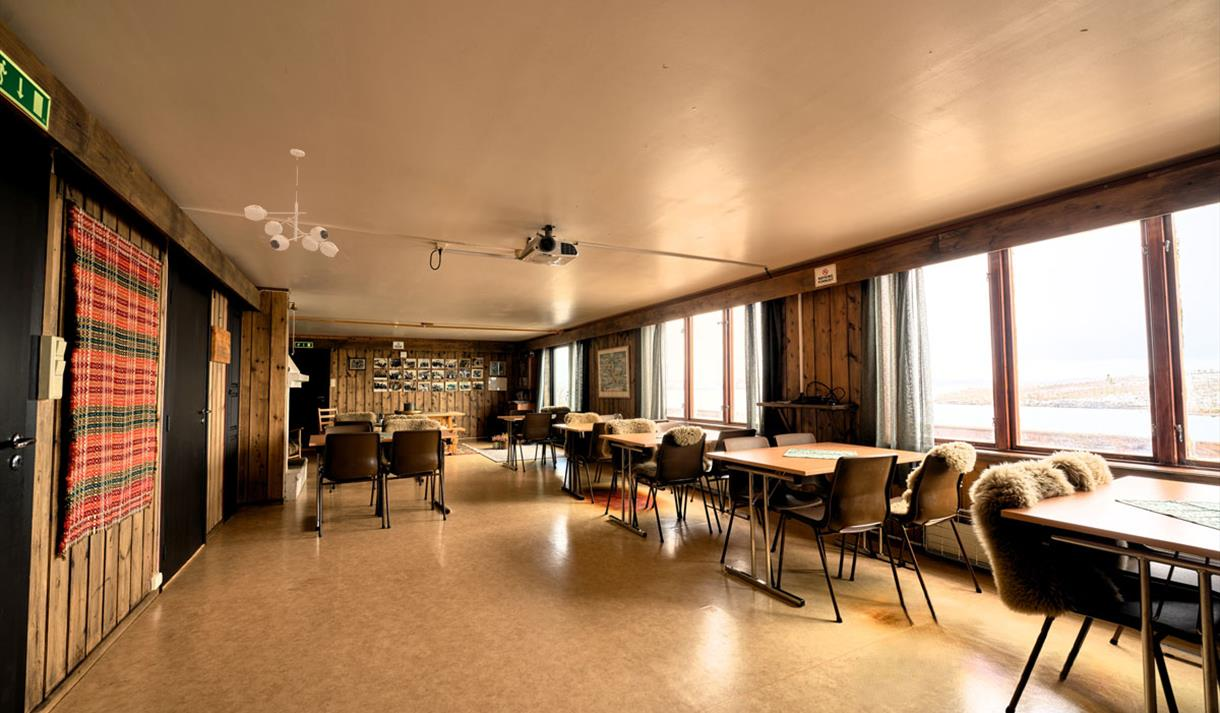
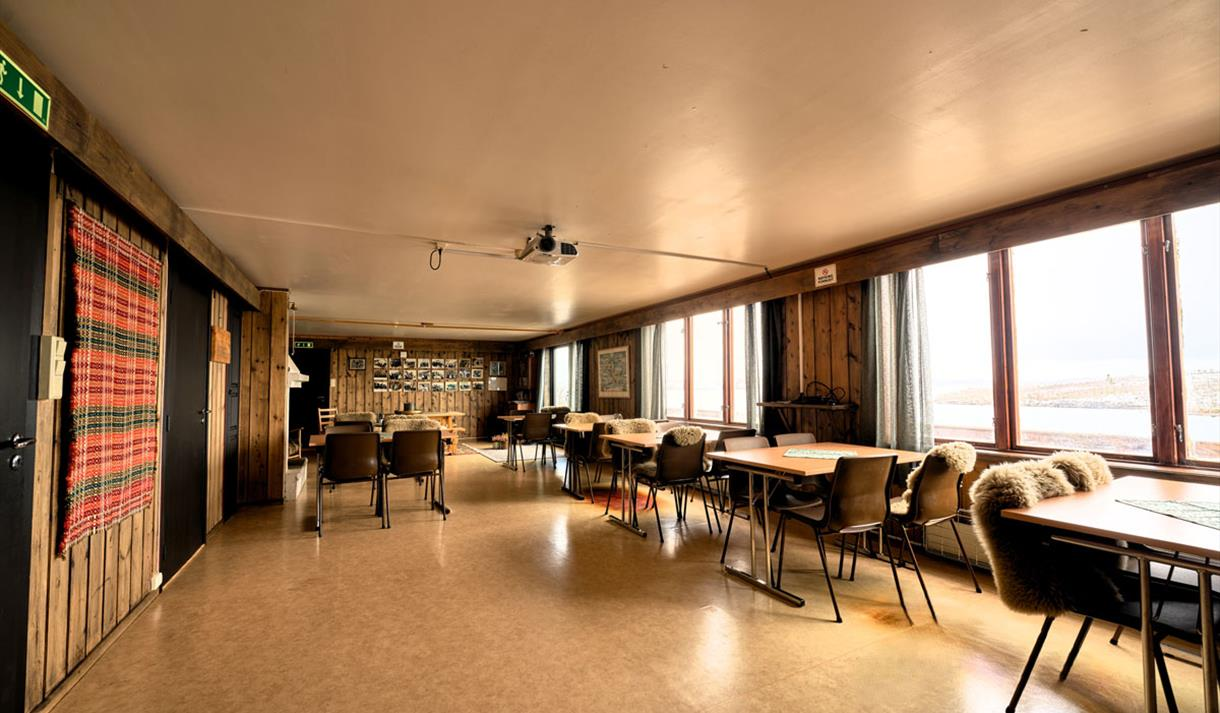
- ceiling light fixture (295, 204)
